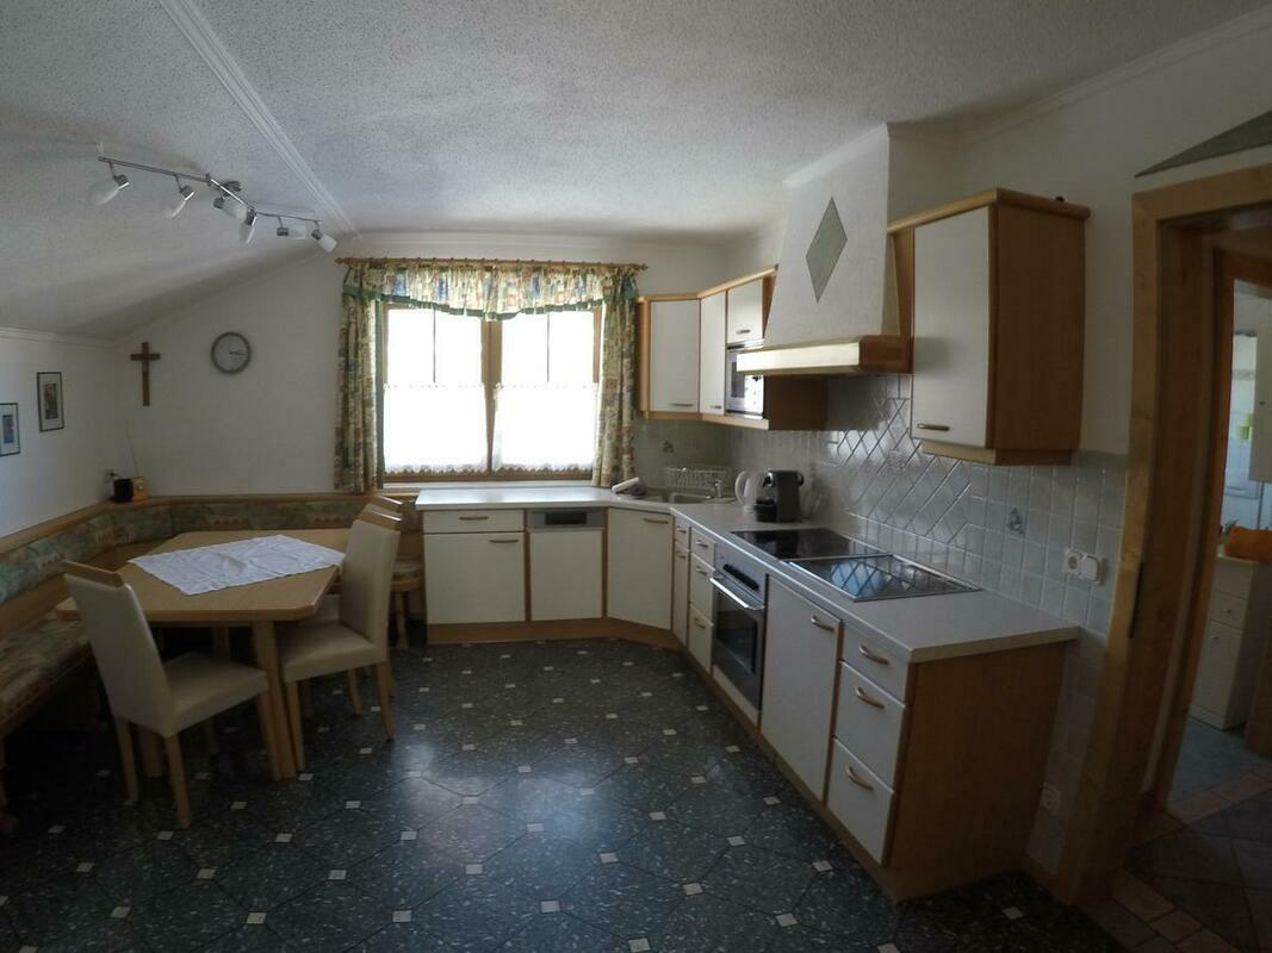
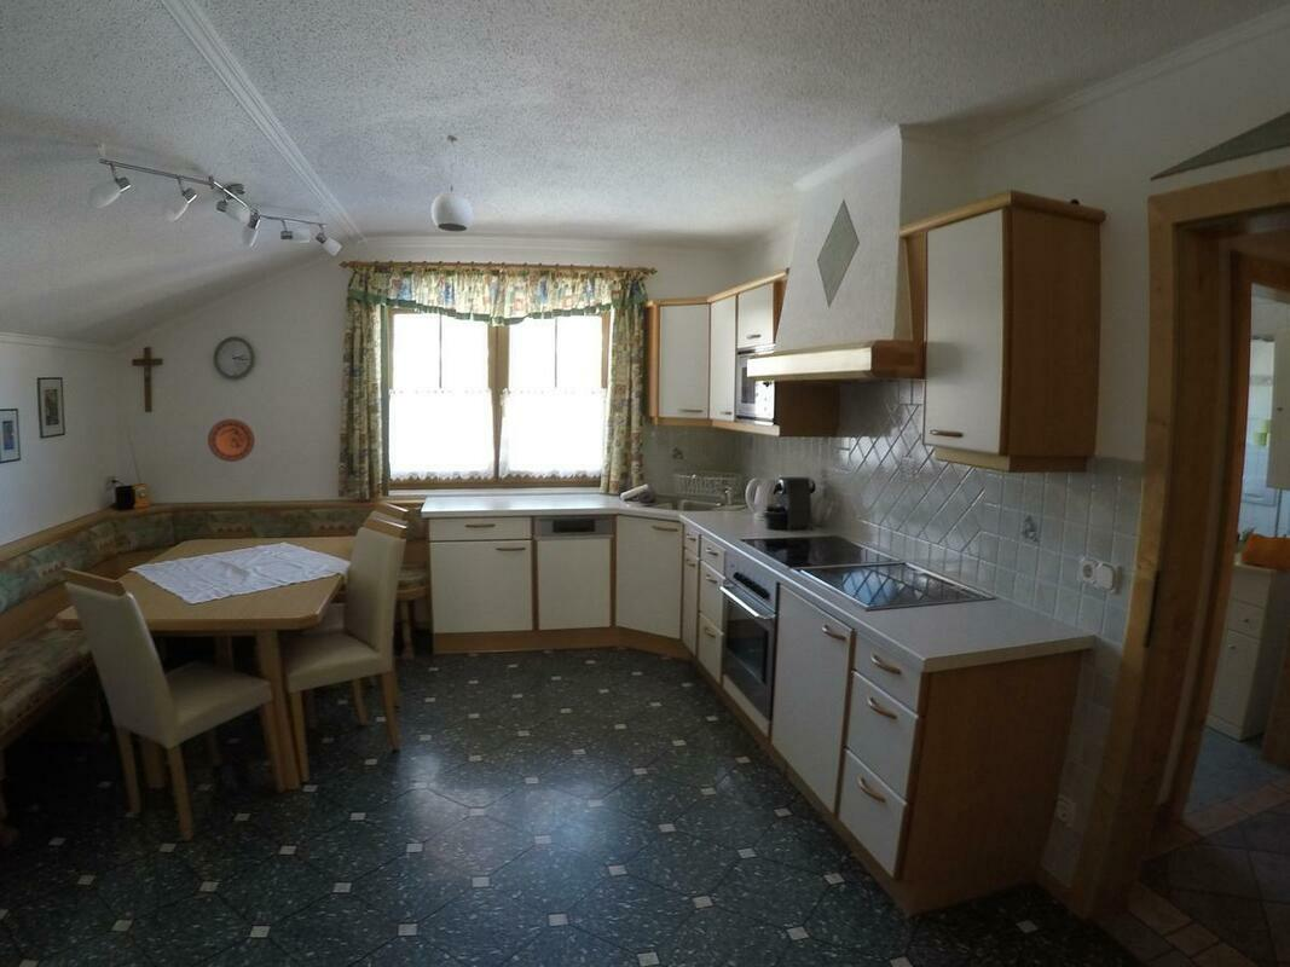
+ pendant light (451, 186)
+ decorative plate (231, 440)
